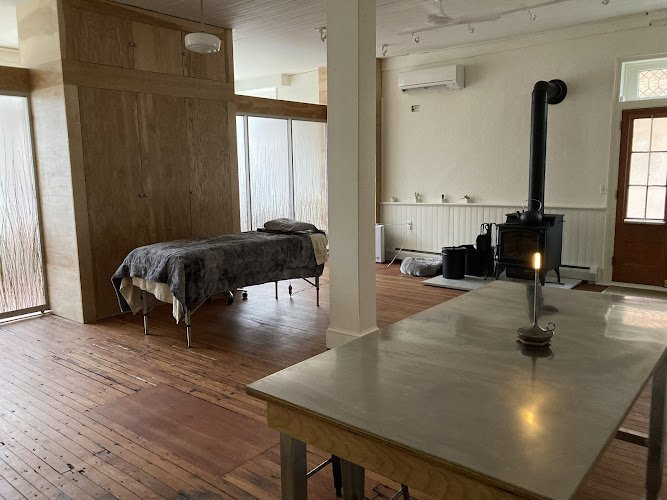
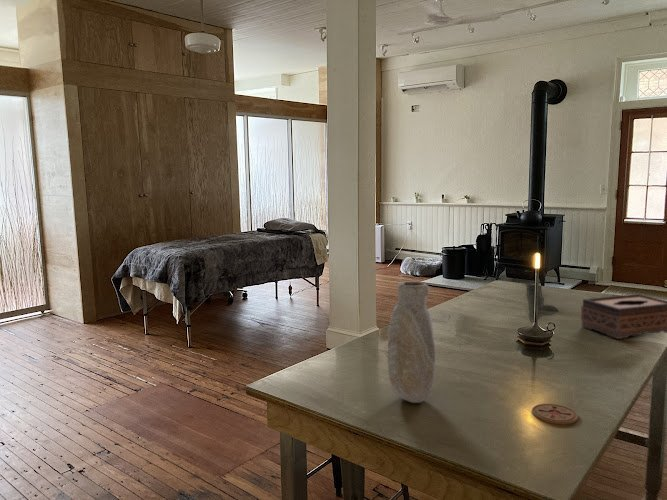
+ vase (411, 342)
+ coaster (554, 413)
+ tissue box (628, 315)
